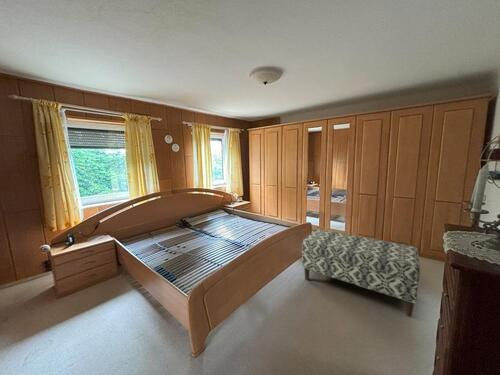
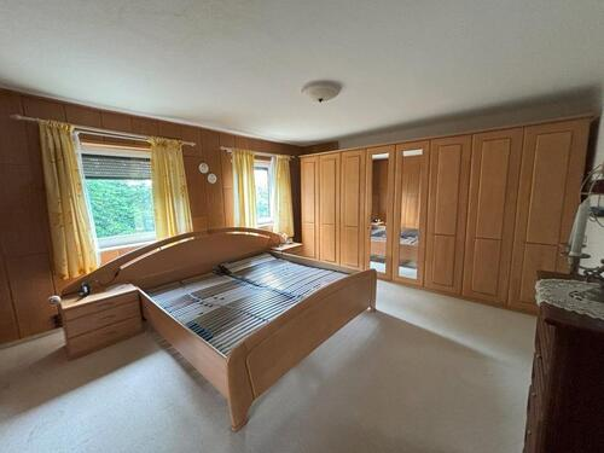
- bench (355, 264)
